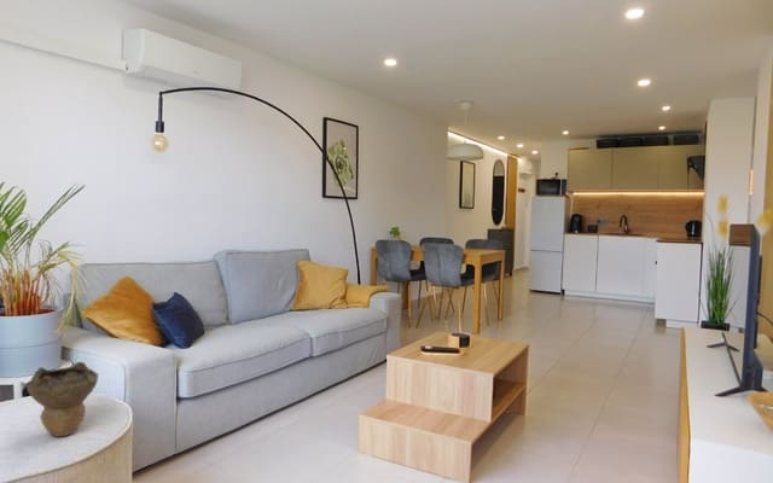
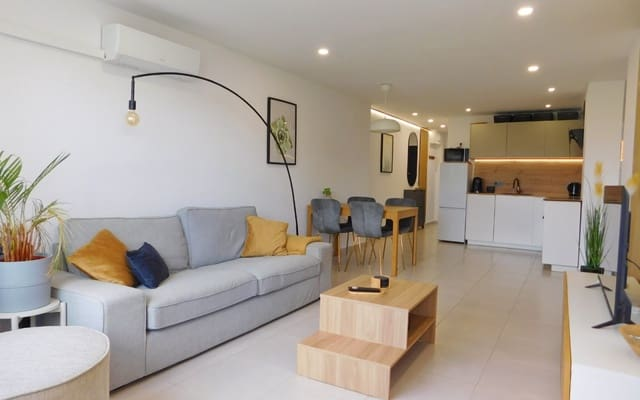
- decorative bowl (63, 400)
